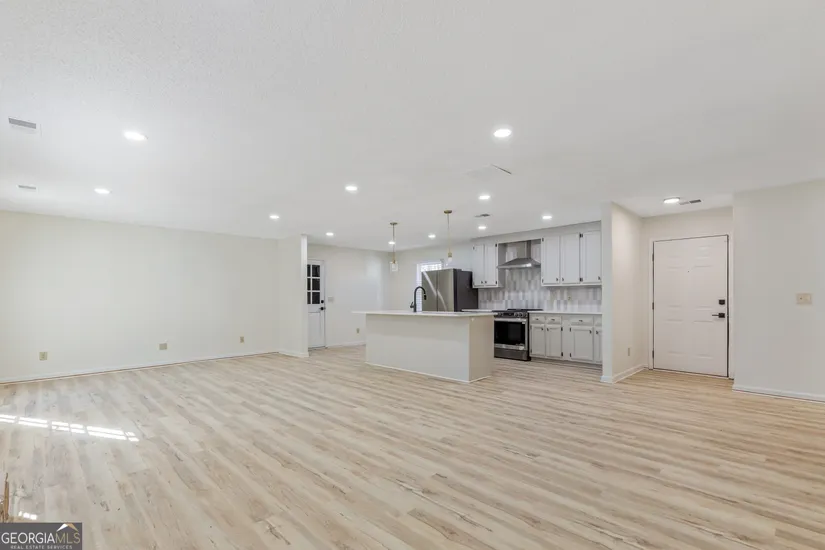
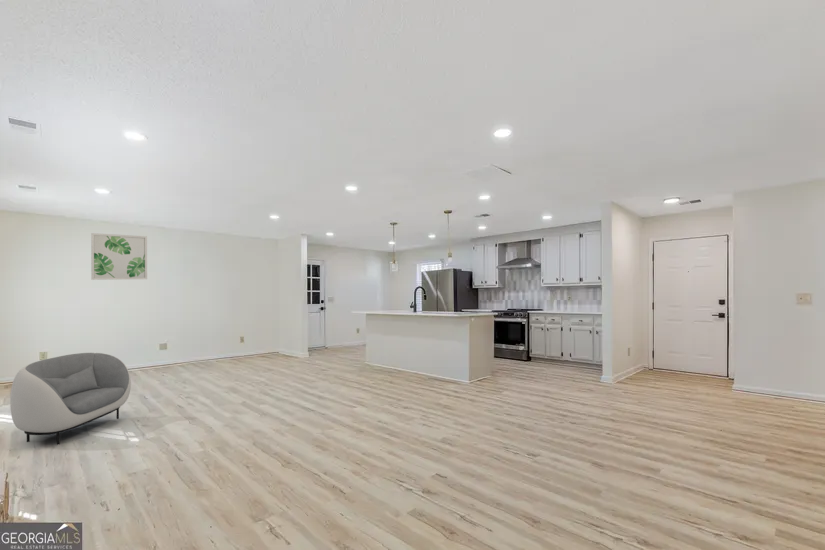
+ wall art (120, 257)
+ armchair (74, 394)
